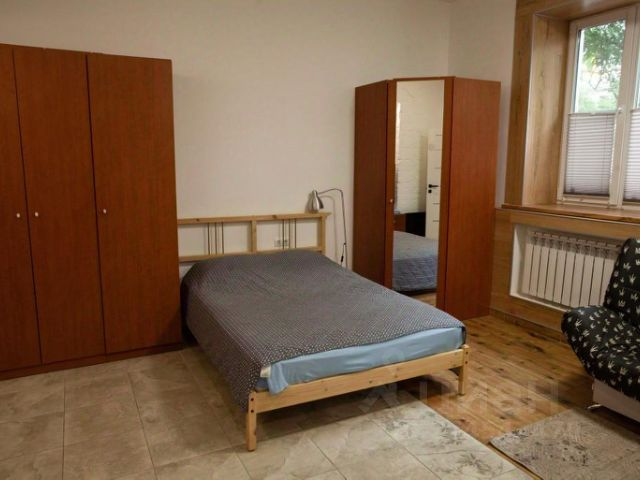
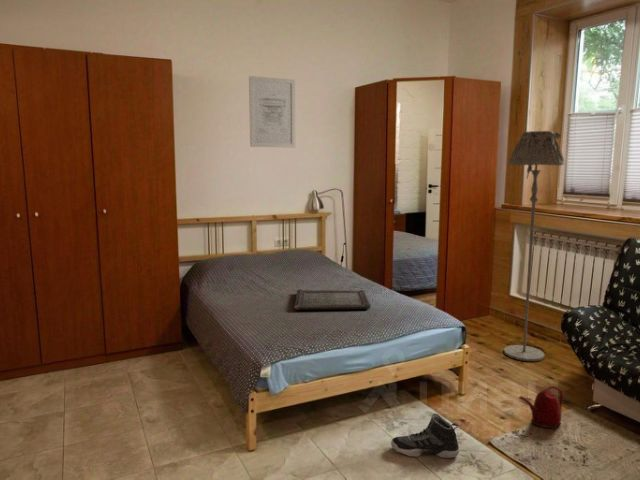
+ sneaker (425, 433)
+ wall art (272, 112)
+ floor lamp (530, 246)
+ serving tray (331, 299)
+ watering can (540, 406)
